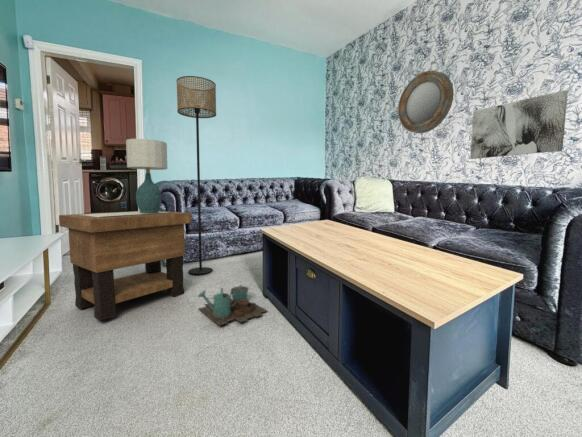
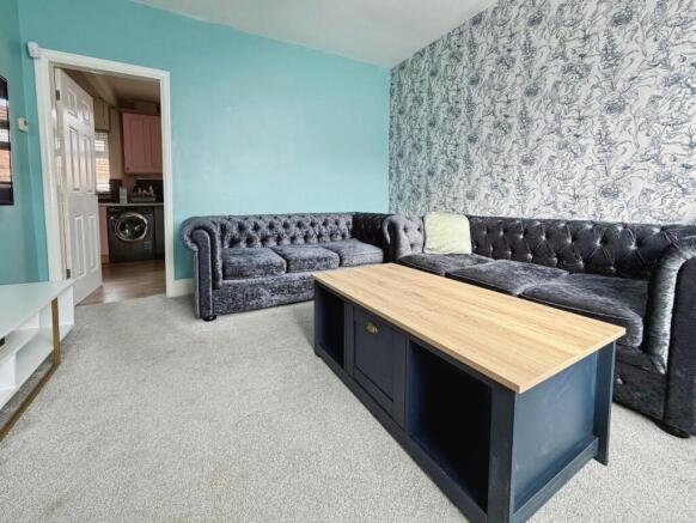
- table lamp (148, 176)
- floor lamp (198, 179)
- watering can (229, 295)
- home mirror (423, 102)
- wall art (513, 128)
- side table (129, 256)
